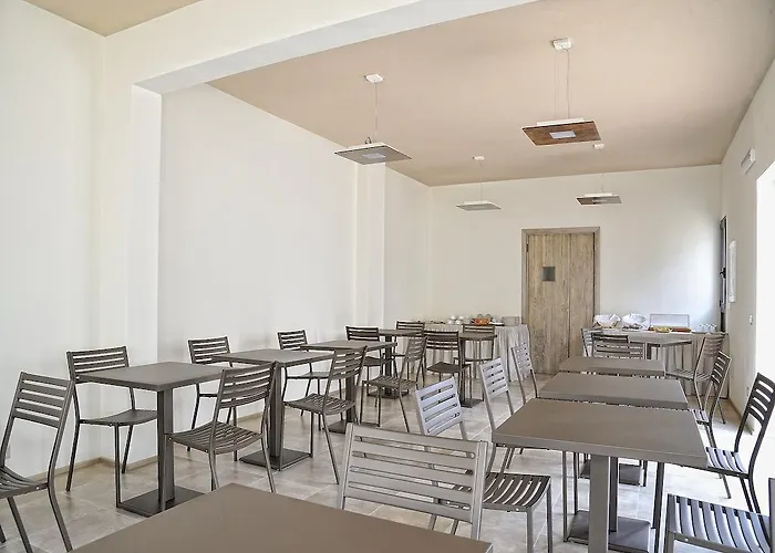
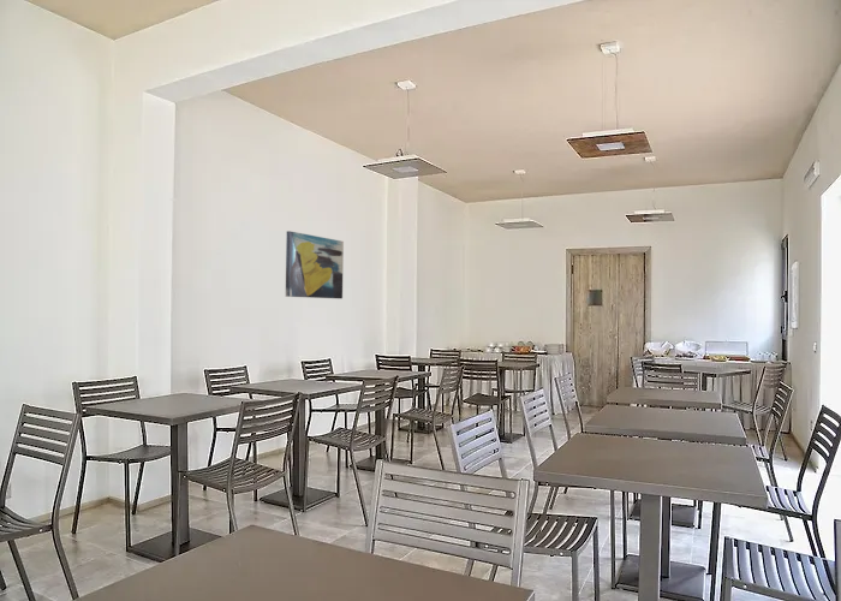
+ wall art (316, 267)
